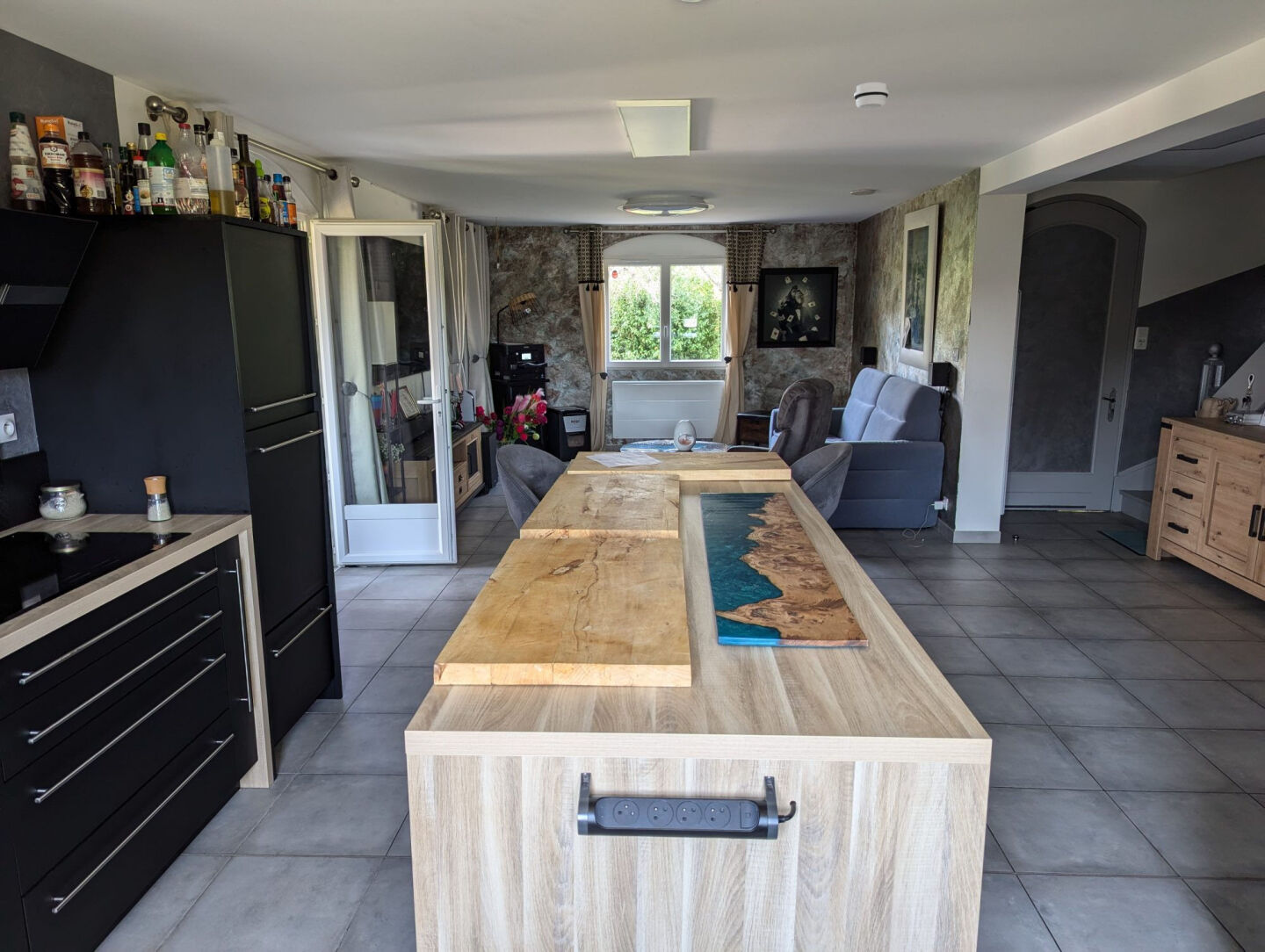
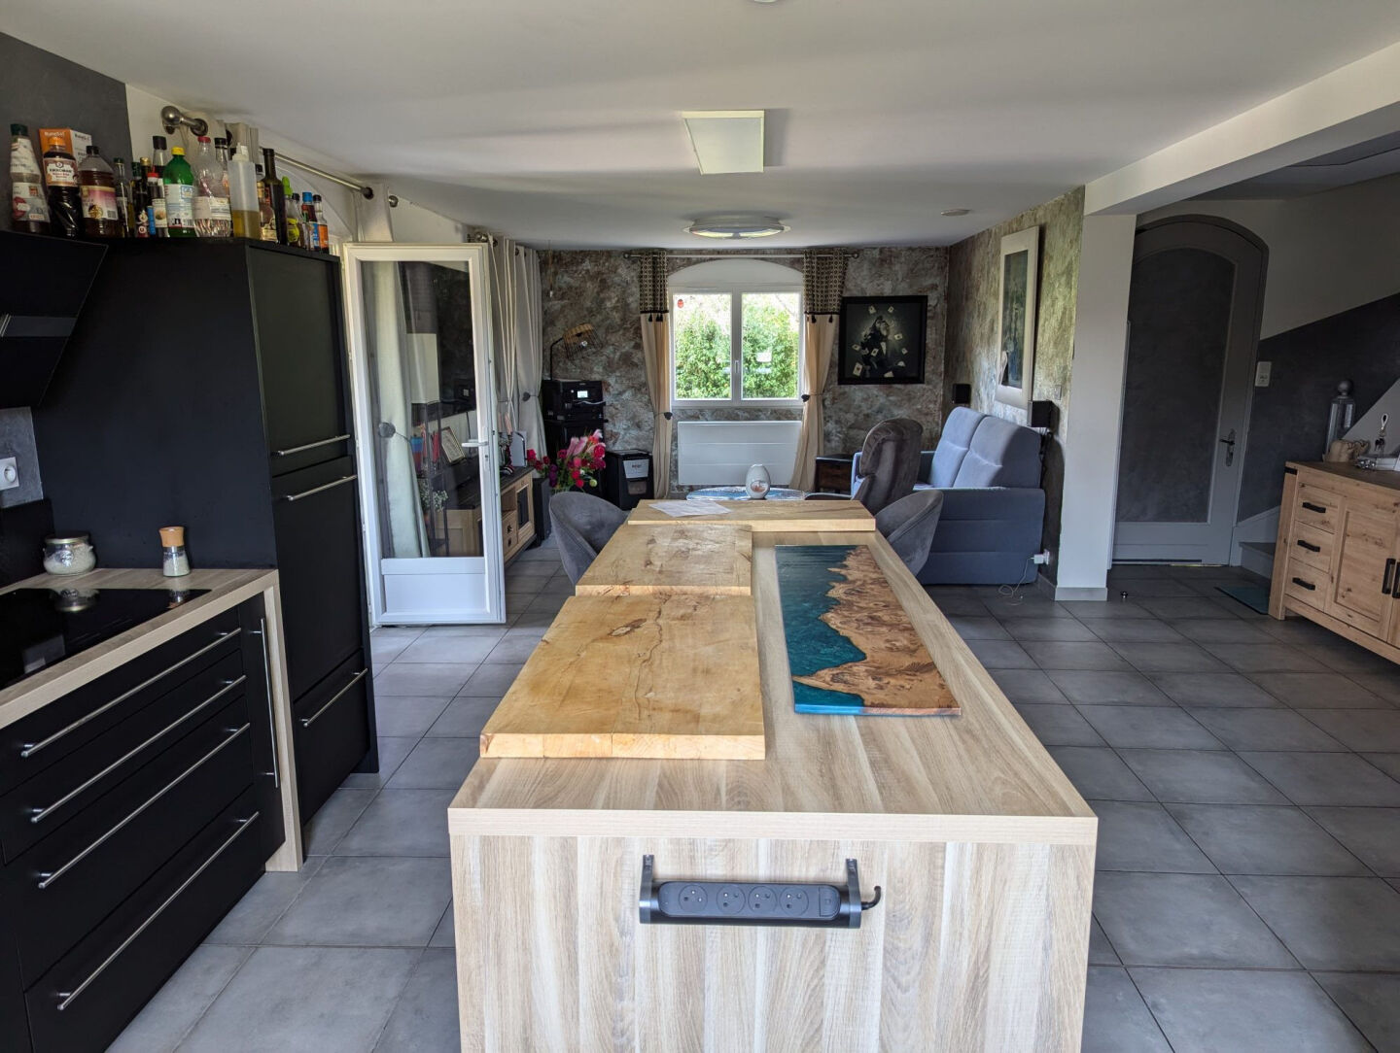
- smoke detector (871, 96)
